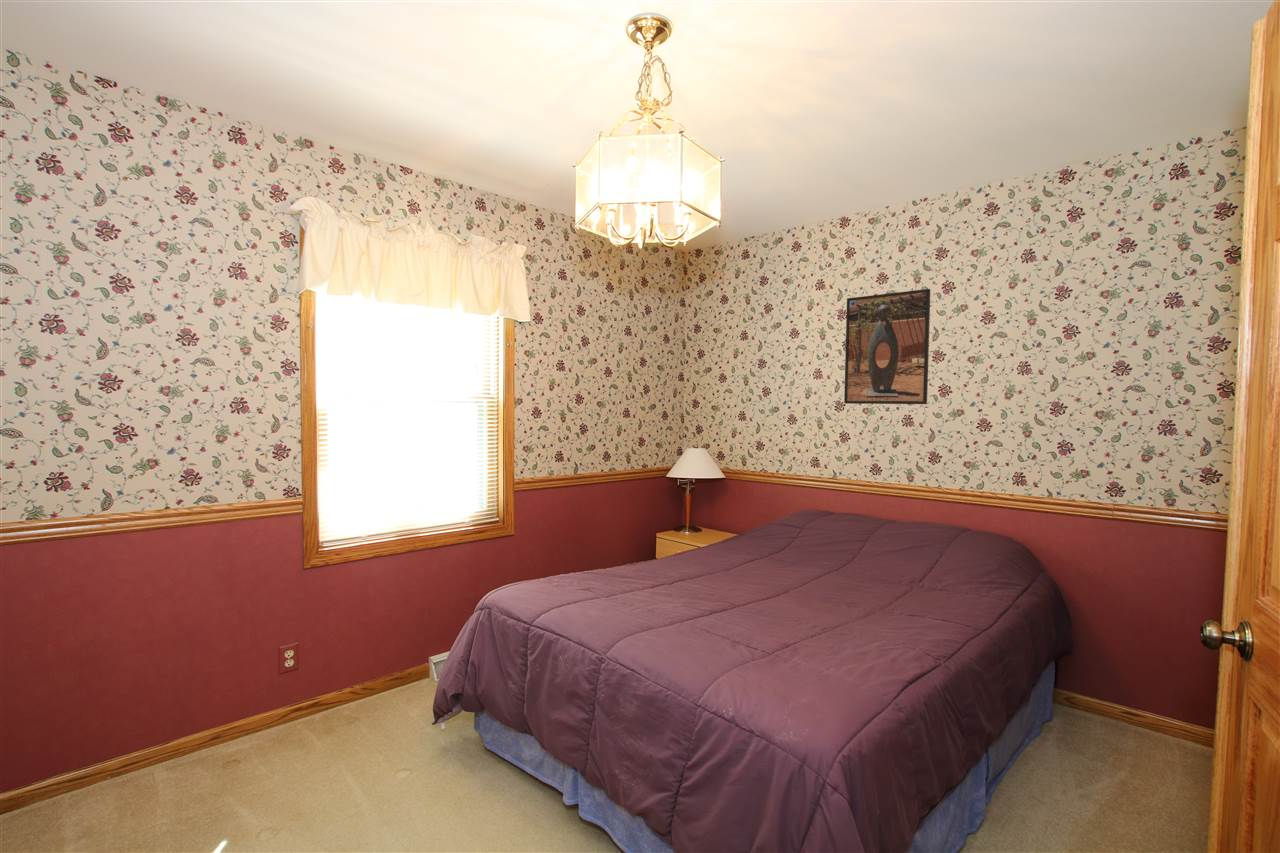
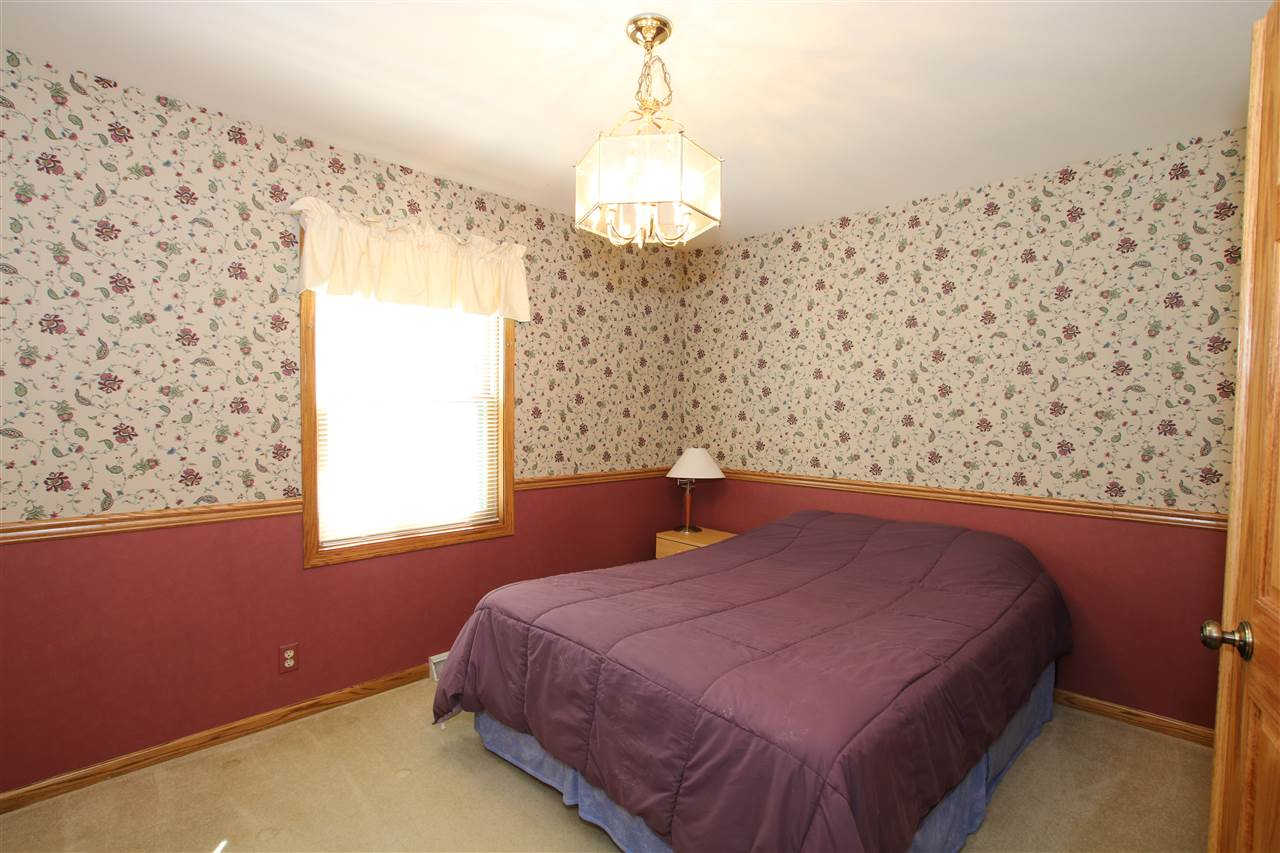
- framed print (885, 349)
